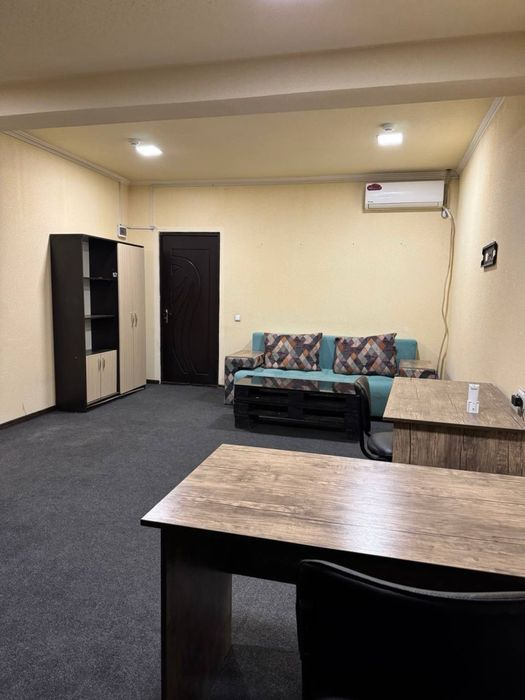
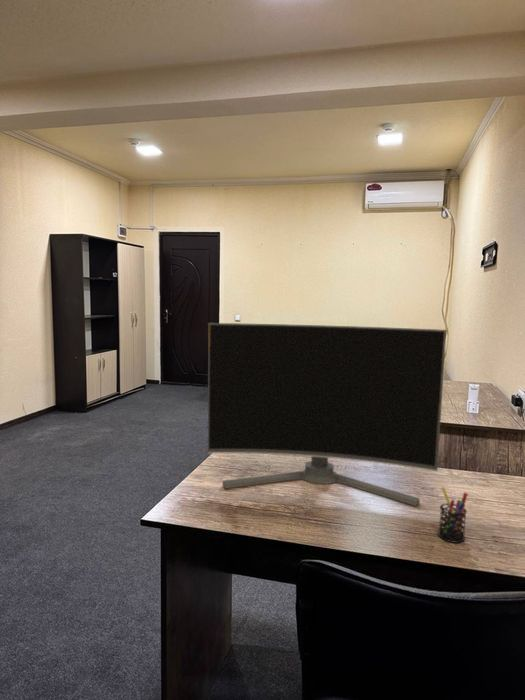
+ pen holder (456, 512)
+ computer monitor (320, 406)
